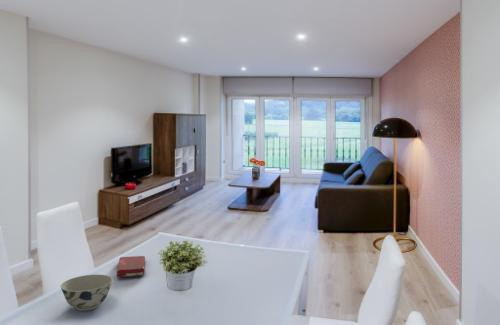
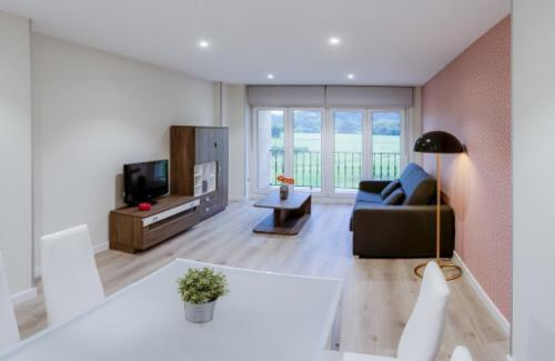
- book (131, 265)
- bowl (87, 294)
